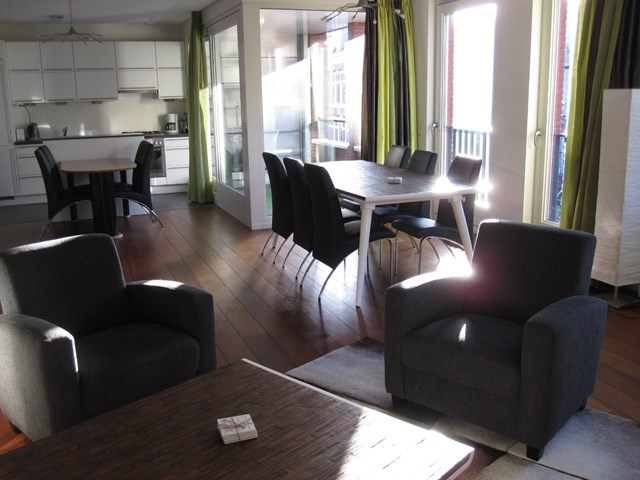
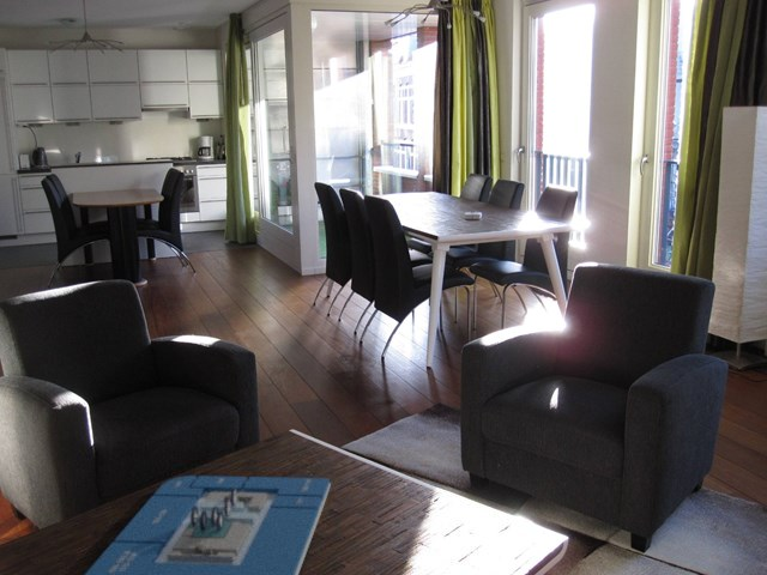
+ architectural model (218, 520)
